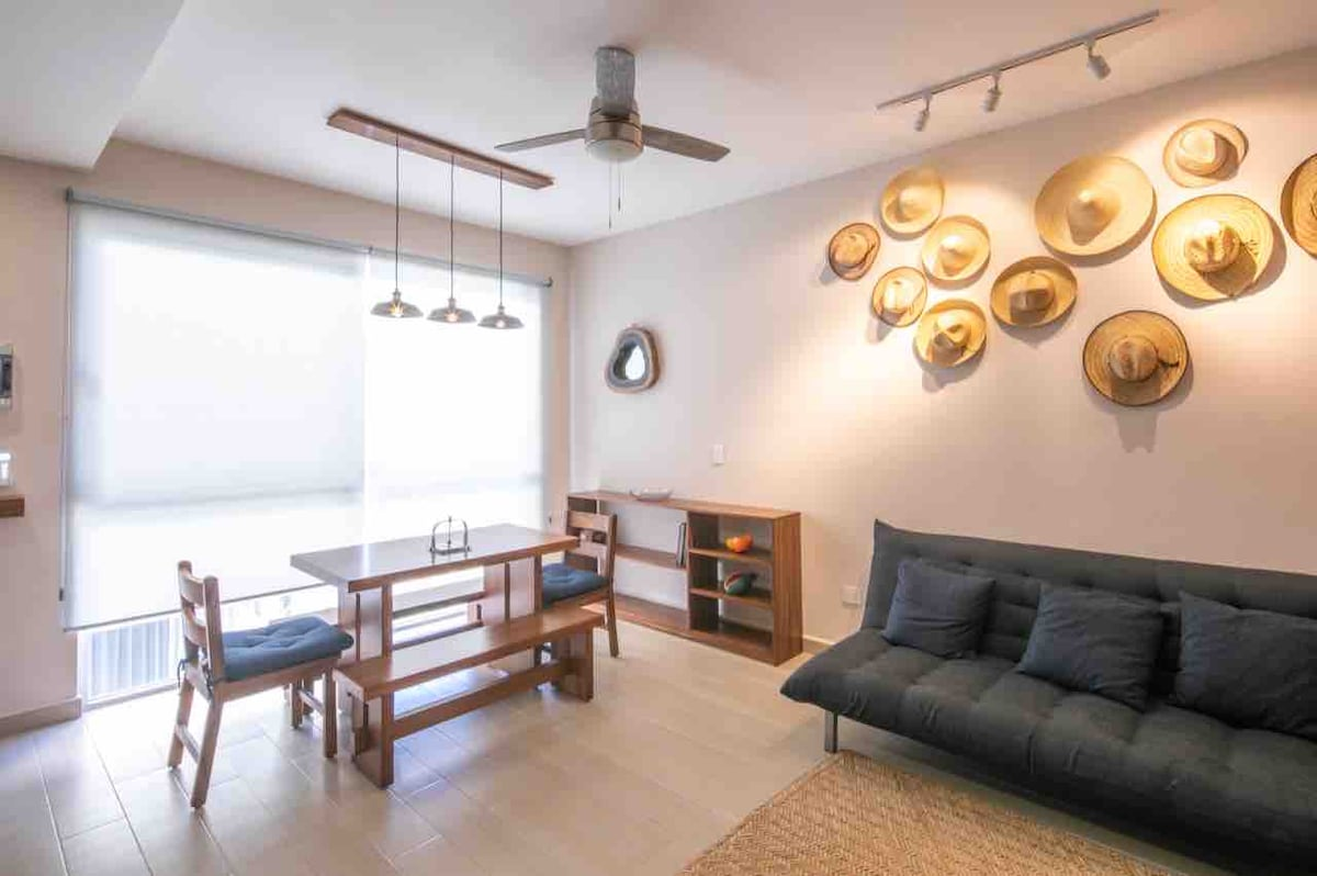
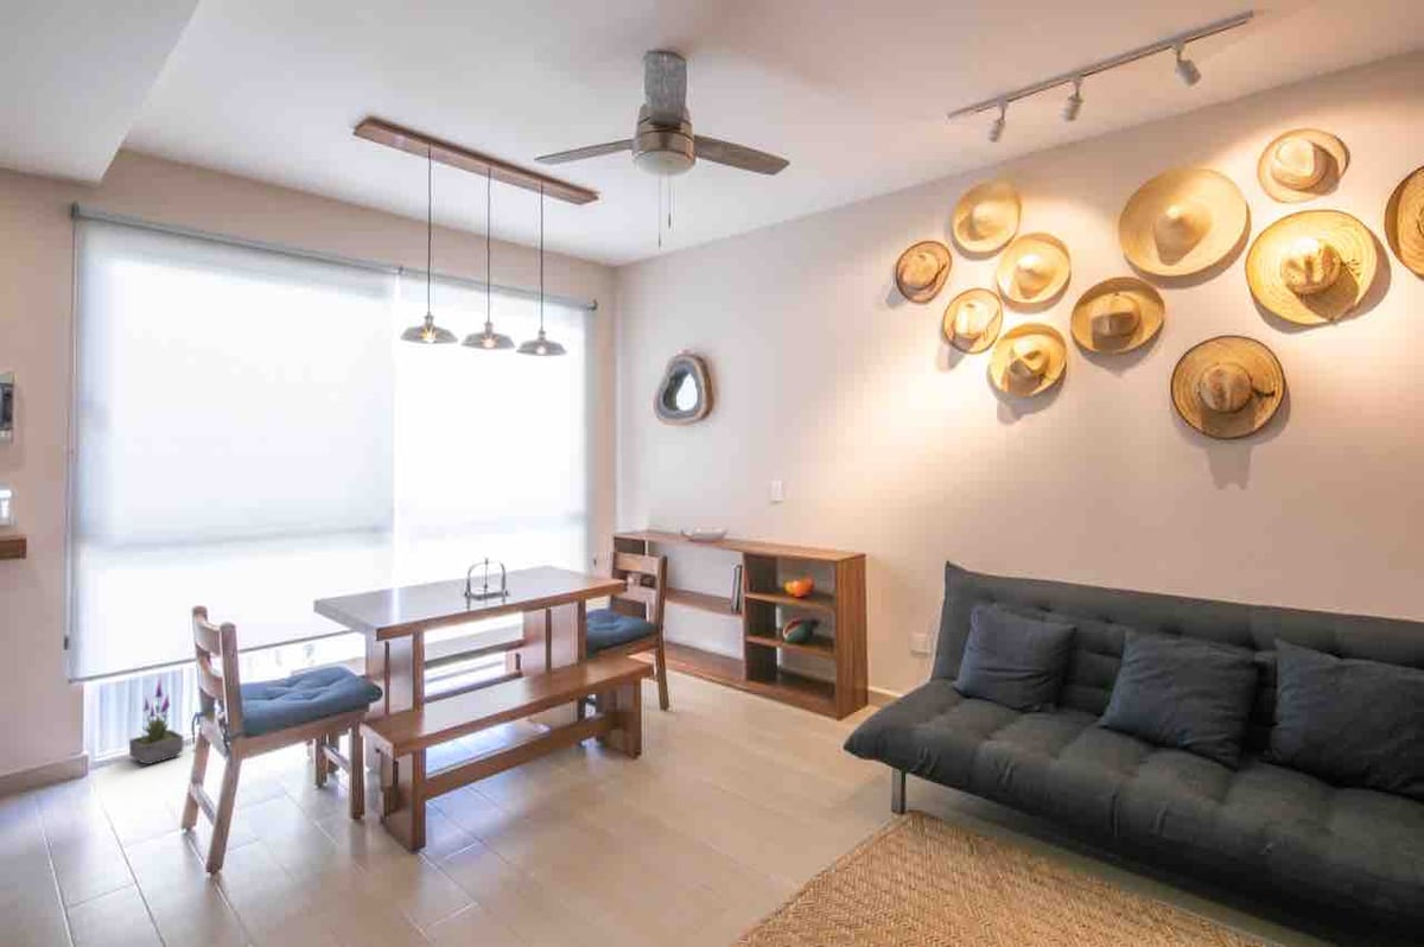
+ potted plant (157, 718)
